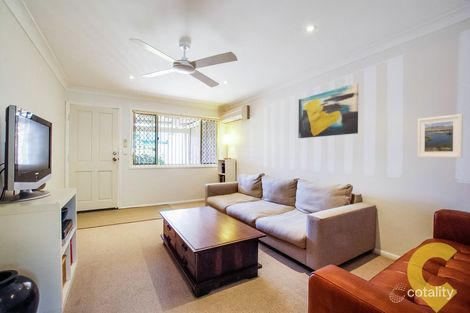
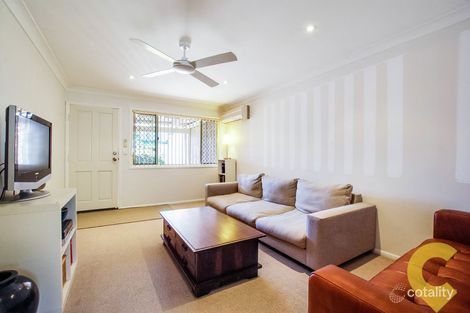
- wall art (324, 114)
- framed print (438, 137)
